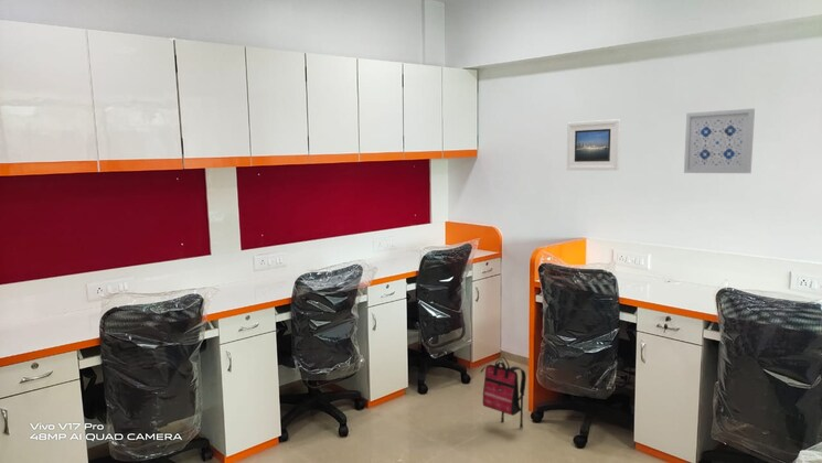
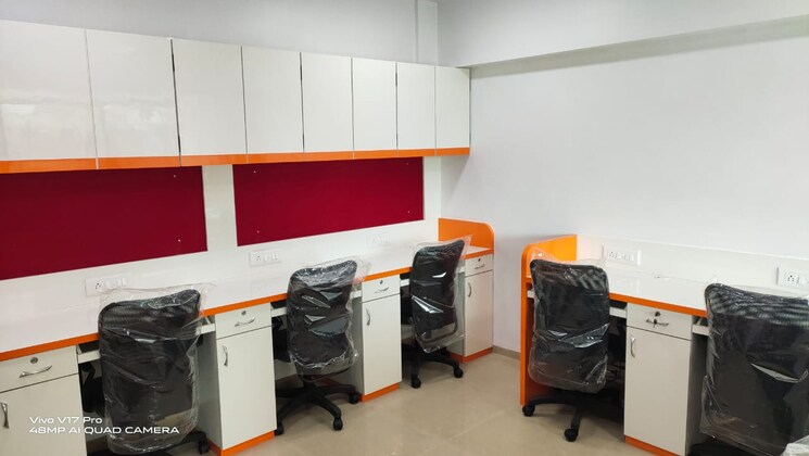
- backpack (502, 391)
- wall art (717, 142)
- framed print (593, 146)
